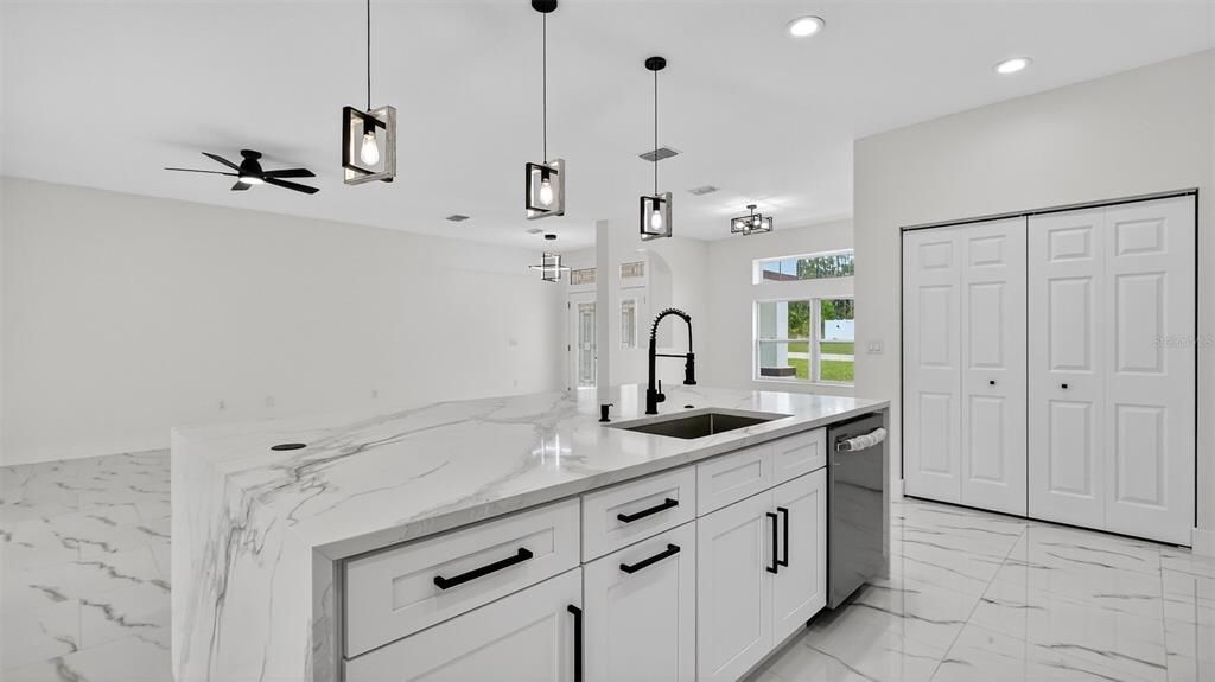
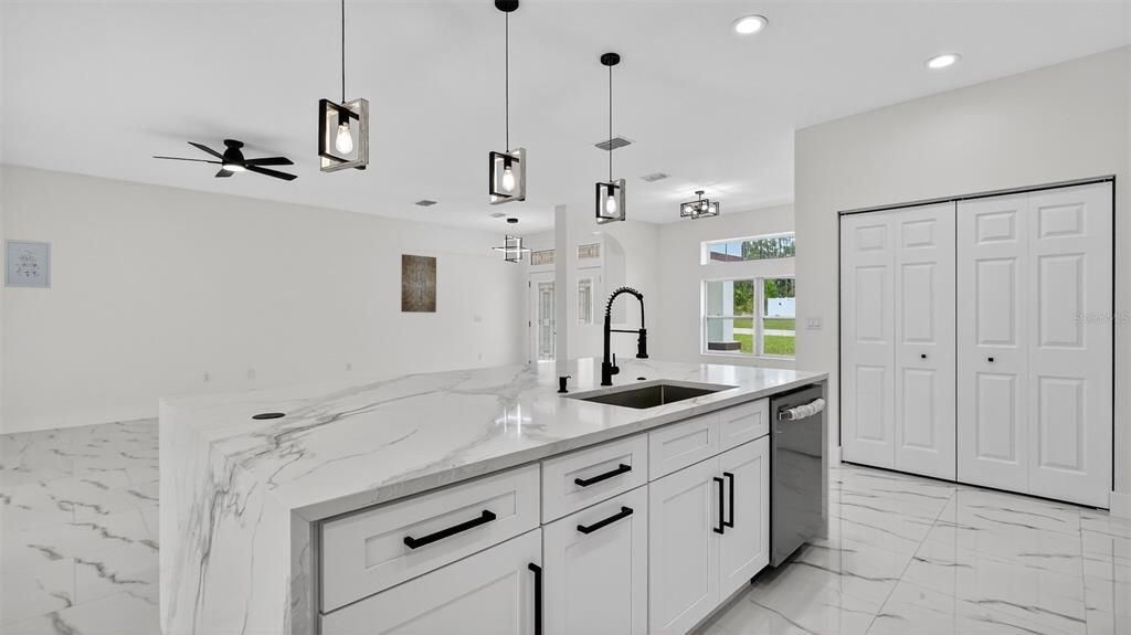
+ wall art (419, 284)
+ wall art (28, 264)
